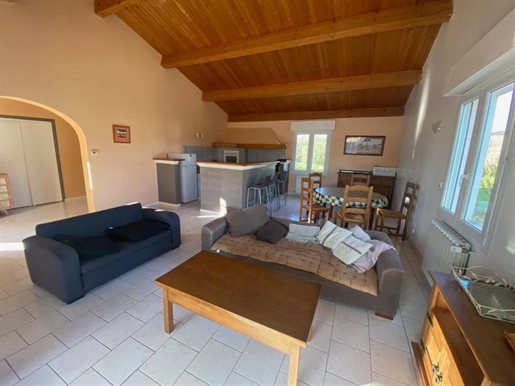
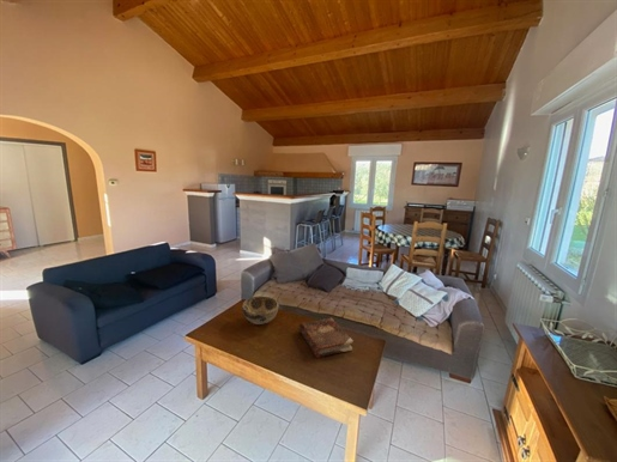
+ book (323, 335)
+ decorative bowl (260, 311)
